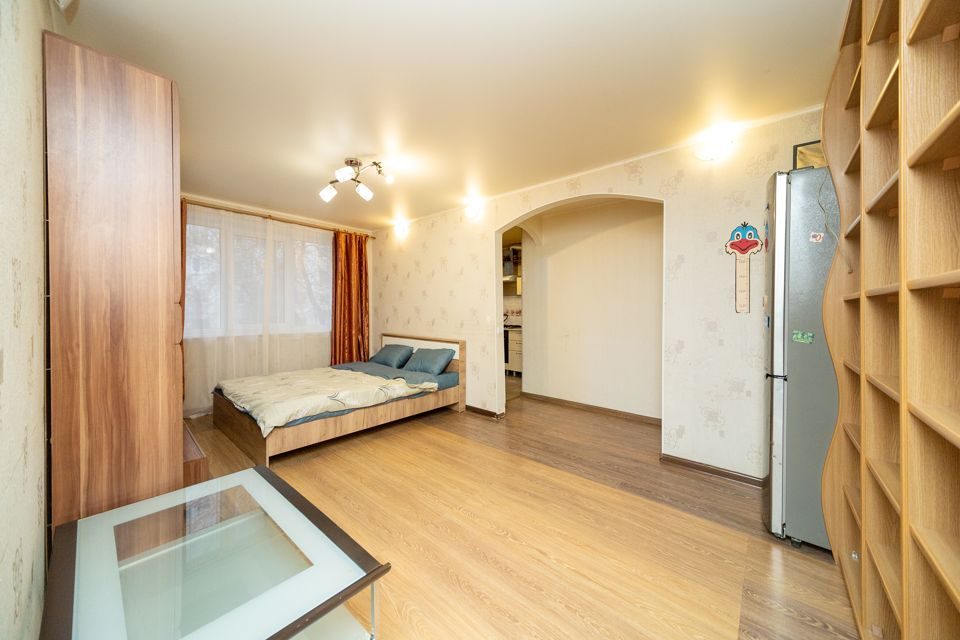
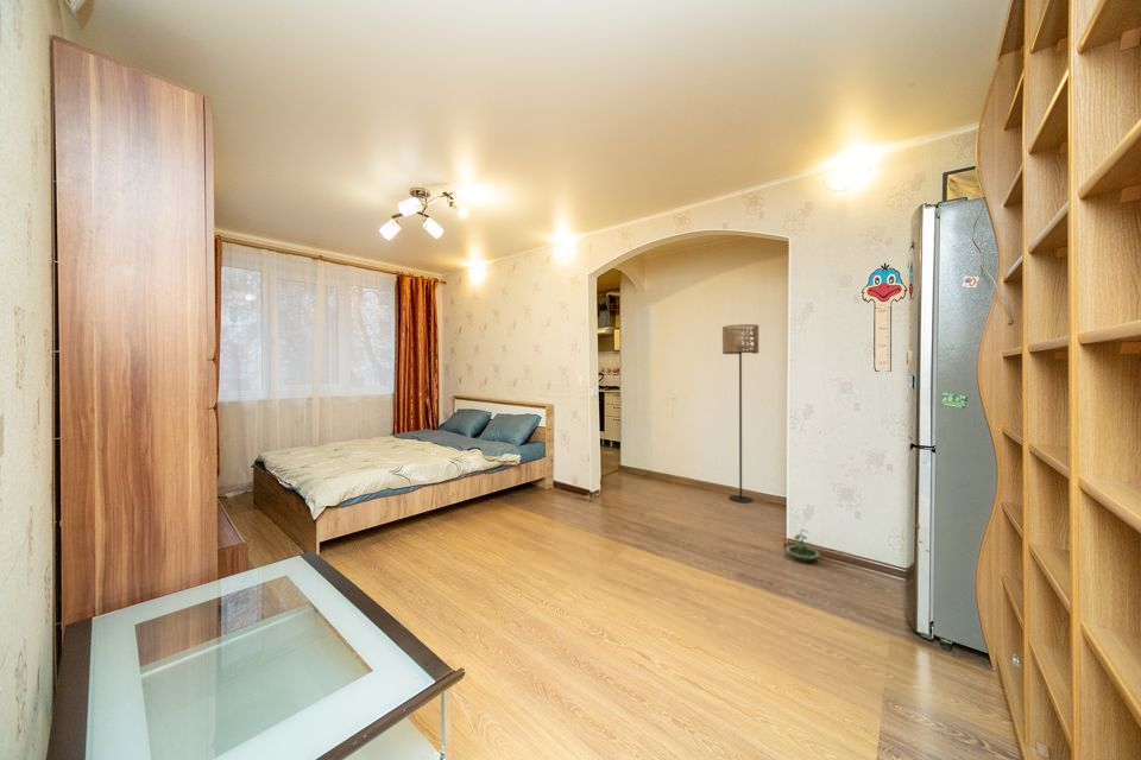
+ terrarium (801, 534)
+ floor lamp (740, 412)
